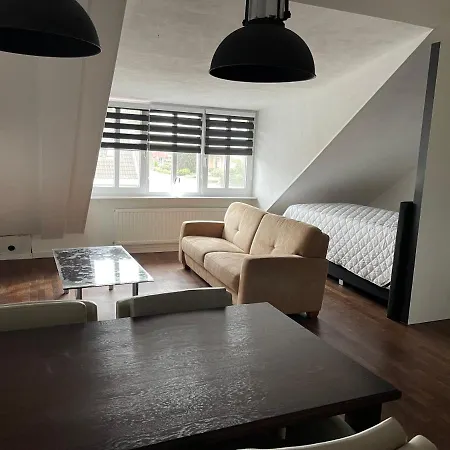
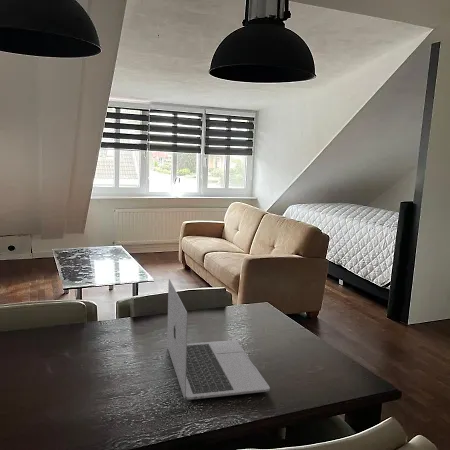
+ laptop (216, 341)
